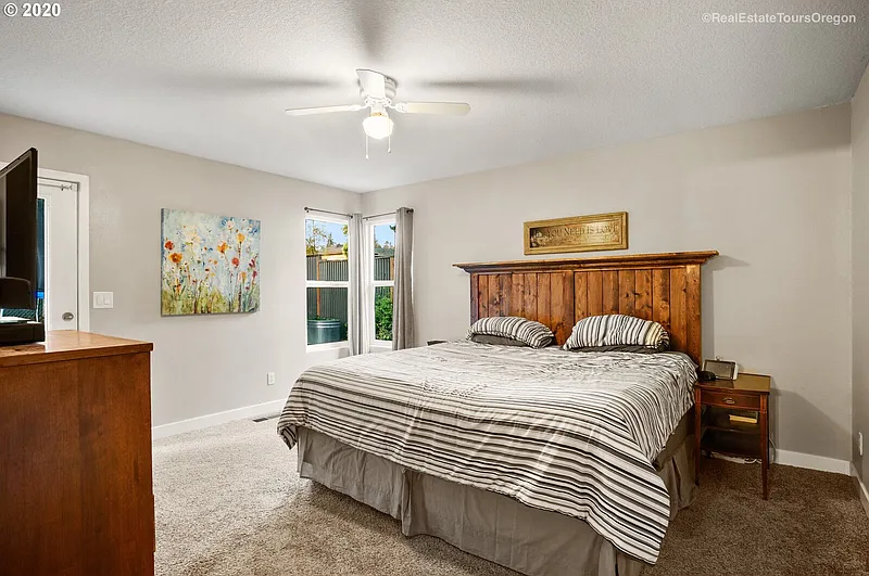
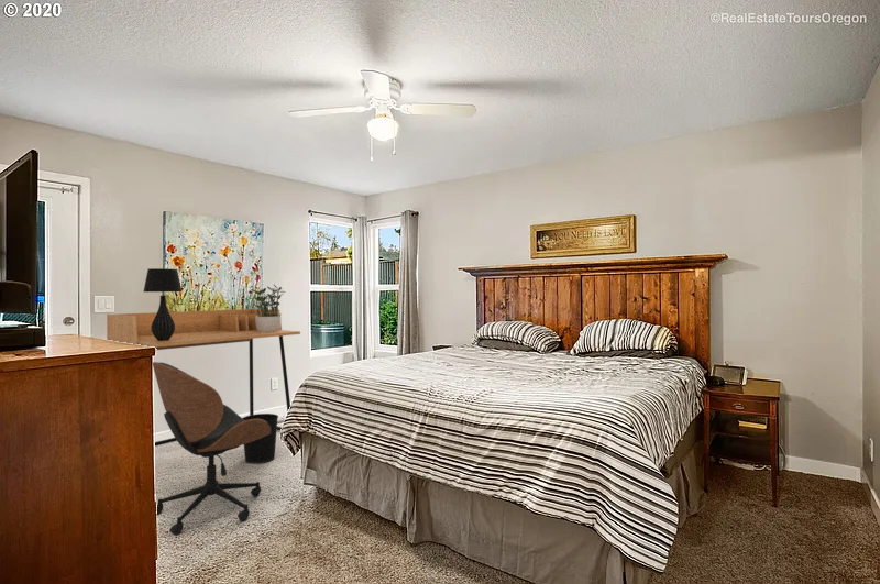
+ table lamp (163, 304)
+ wastebasket (260, 439)
+ desk (210, 344)
+ potted plant (267, 307)
+ office chair (215, 432)
